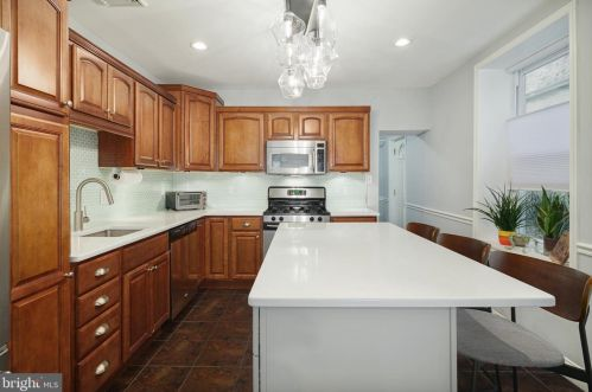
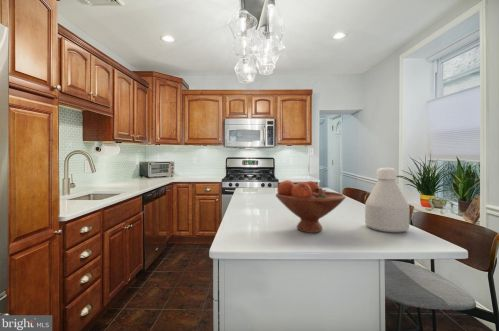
+ bottle (386, 197)
+ fruit bowl (309, 205)
